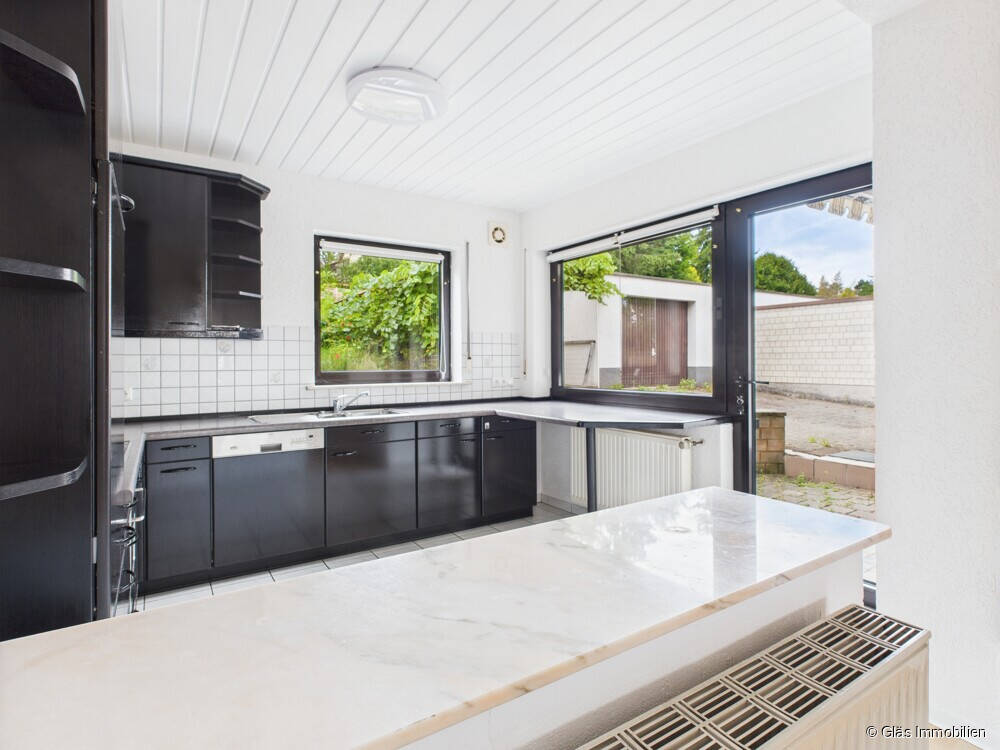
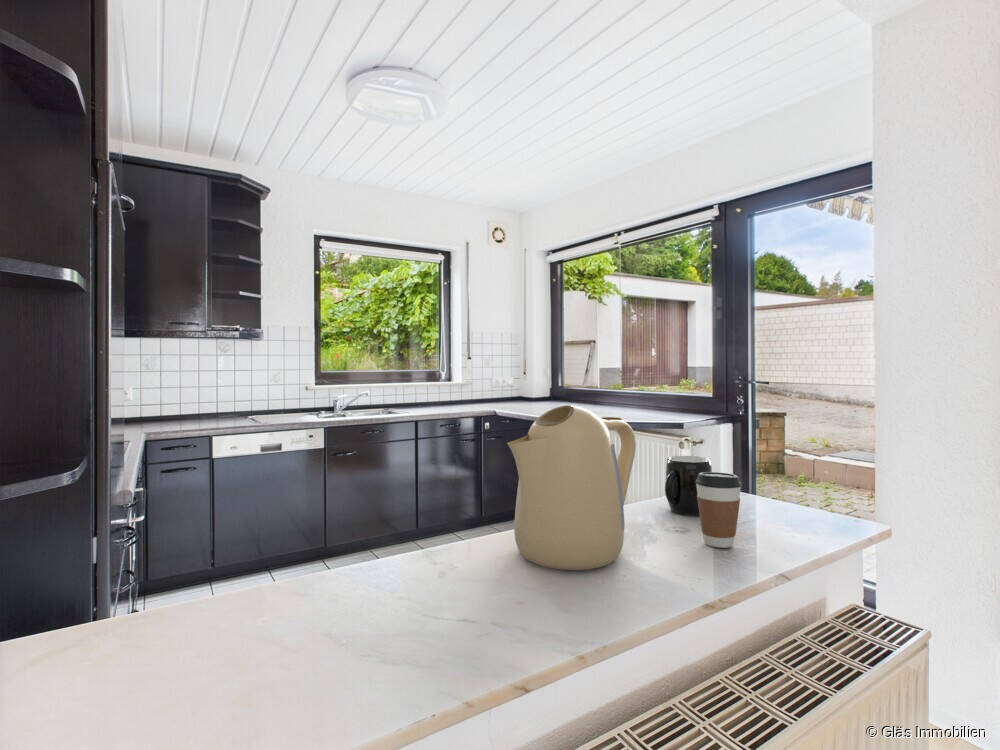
+ coffee cup (718, 508)
+ kettle (574, 479)
+ mug (684, 486)
